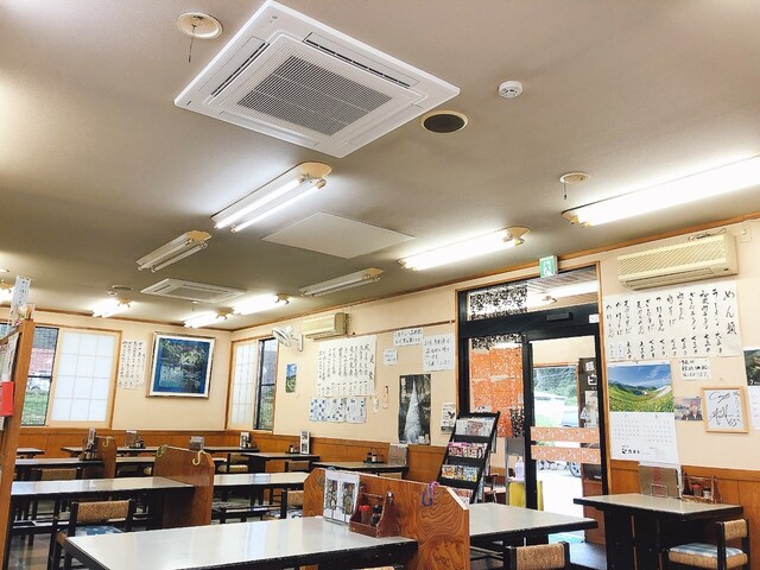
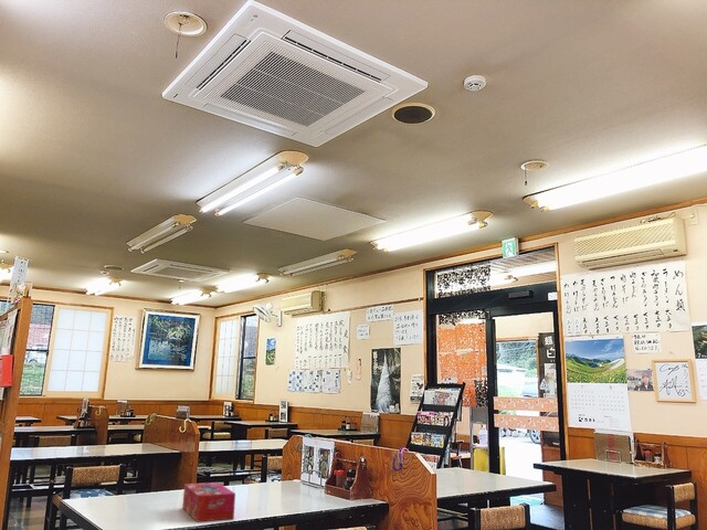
+ tissue box (208, 500)
